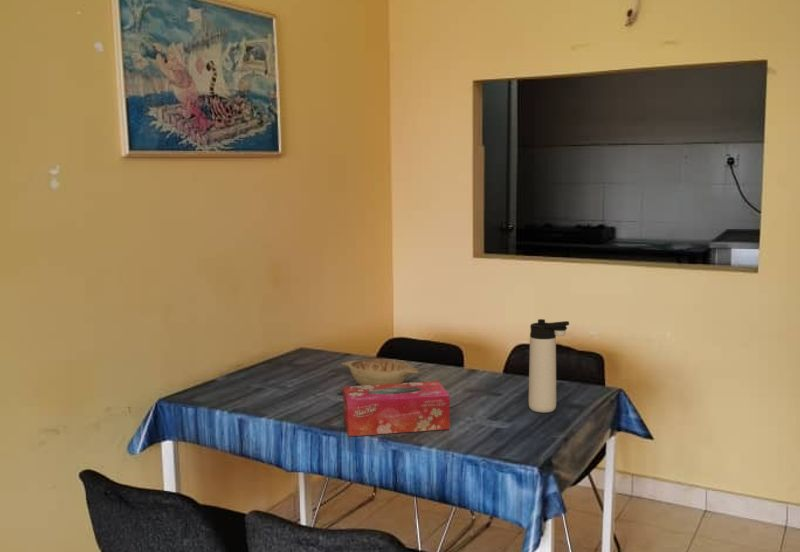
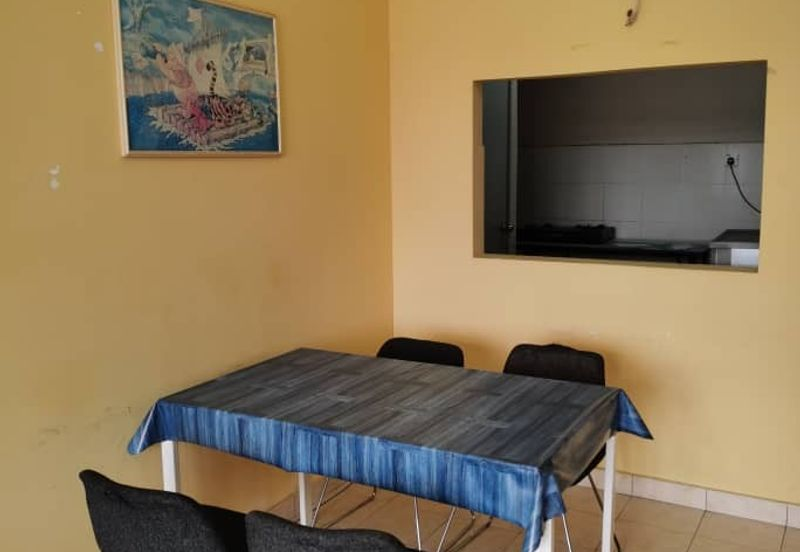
- decorative bowl (380, 375)
- thermos bottle (548, 365)
- tissue box (395, 407)
